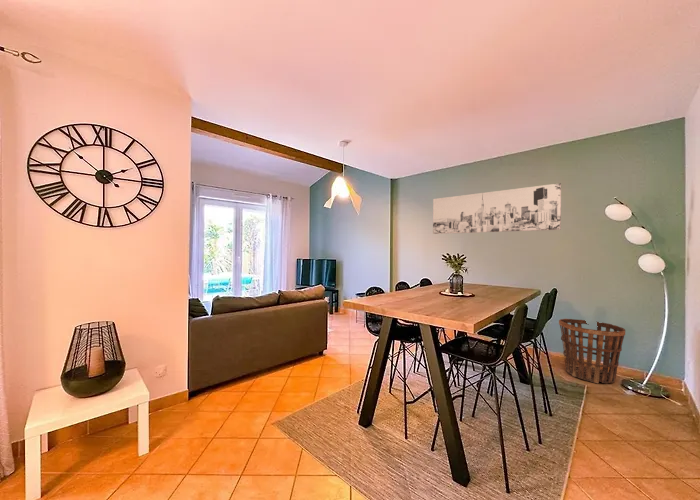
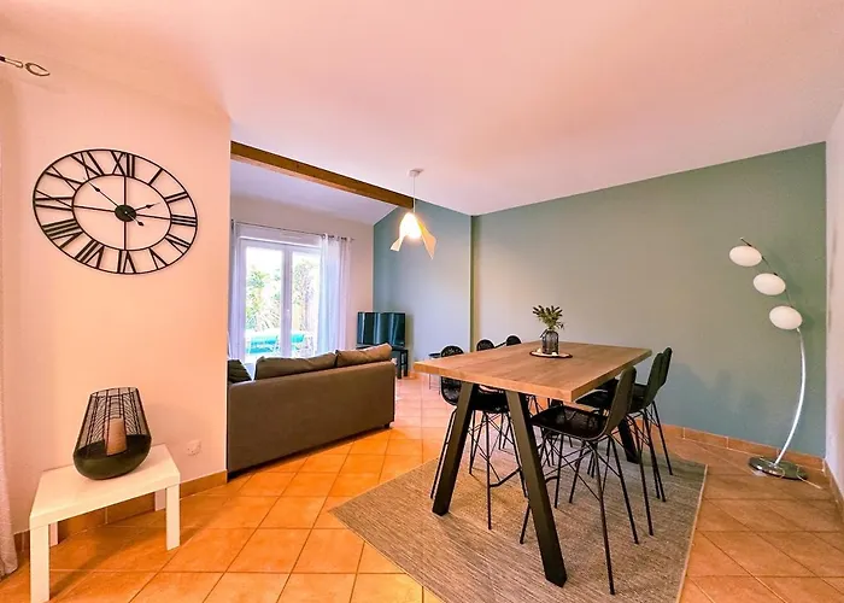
- basket (590, 349)
- wall art (488, 212)
